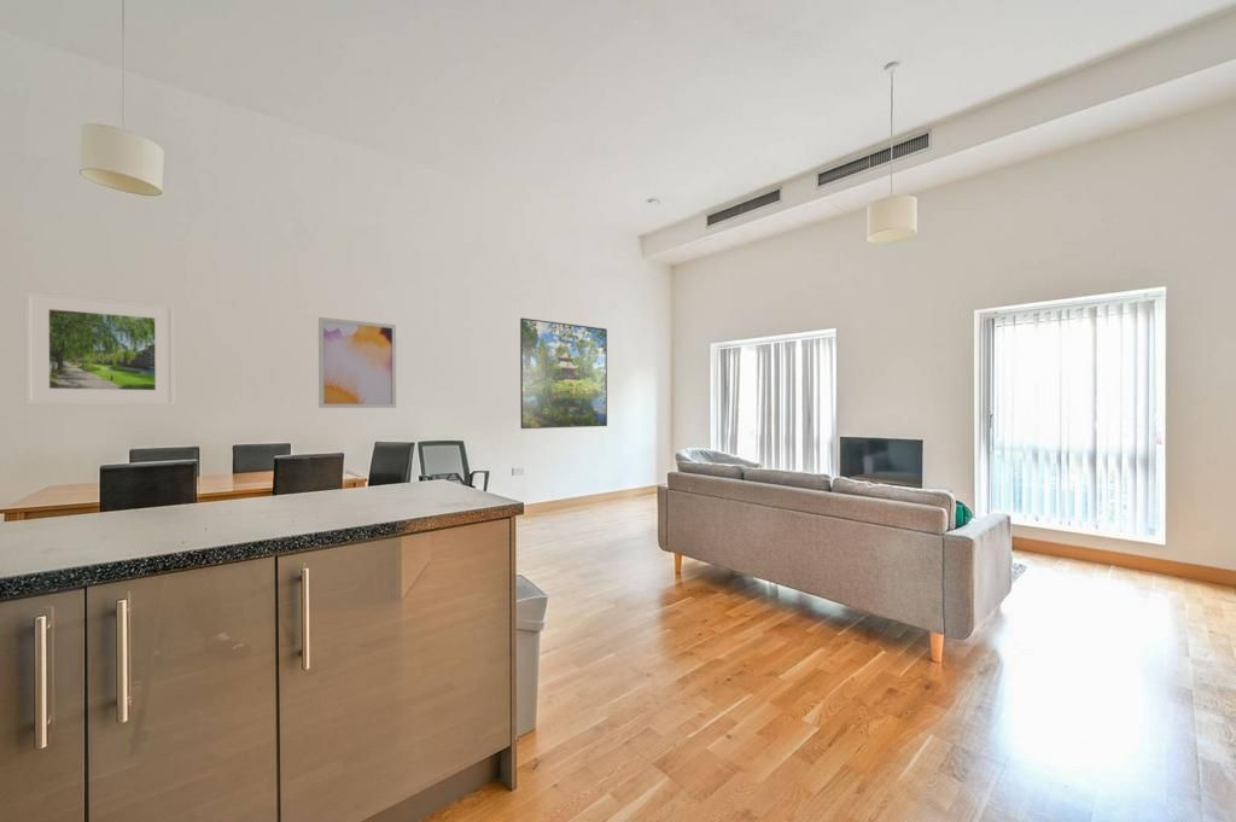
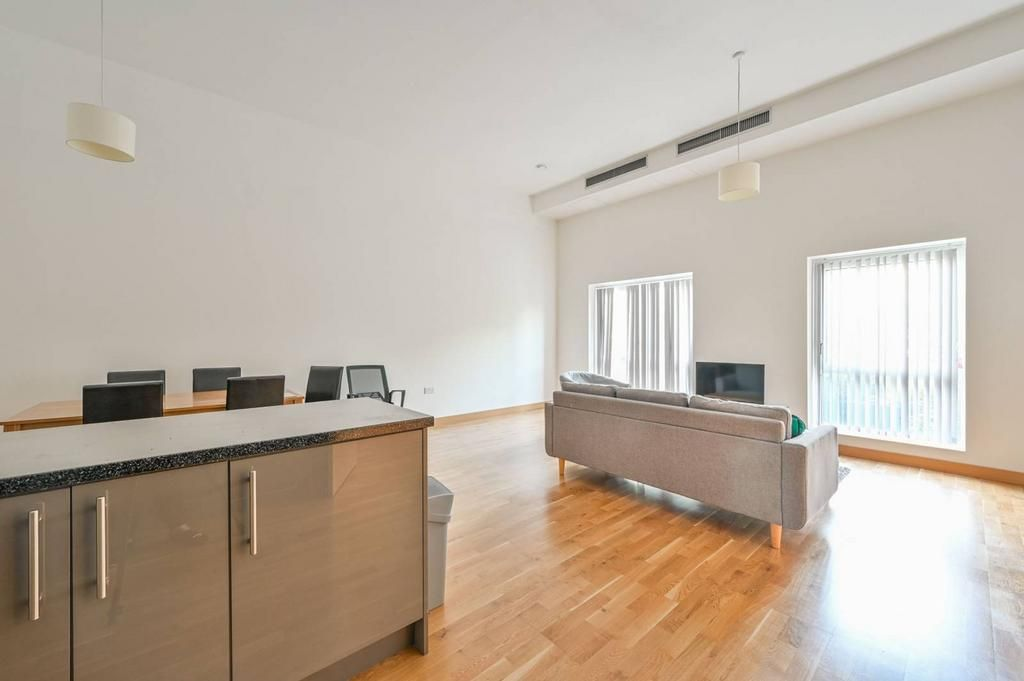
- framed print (104, 351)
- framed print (566, 375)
- wall art (358, 365)
